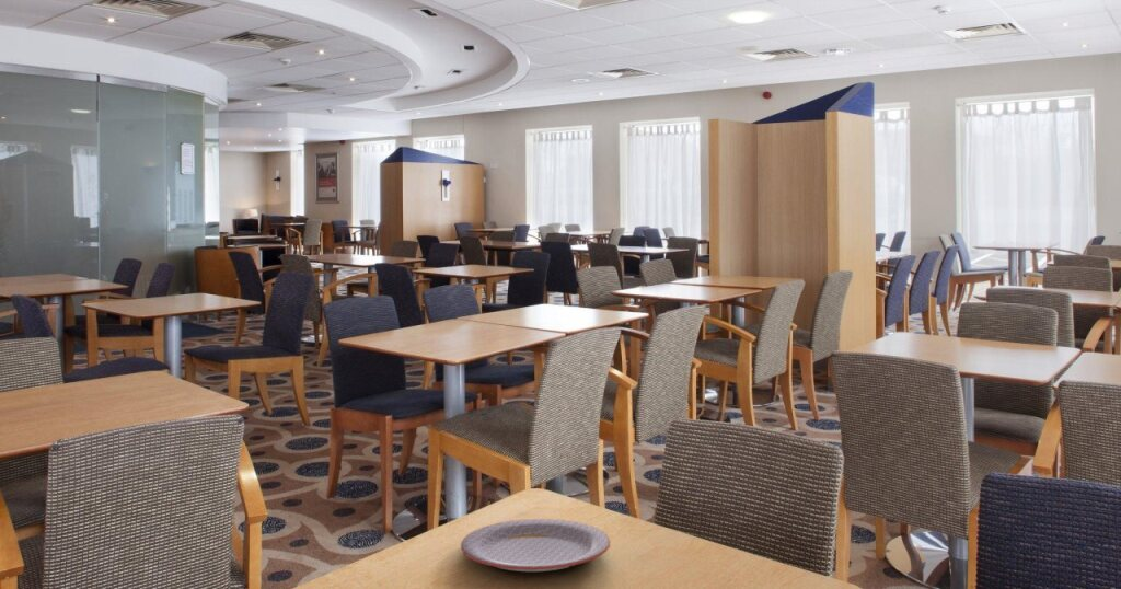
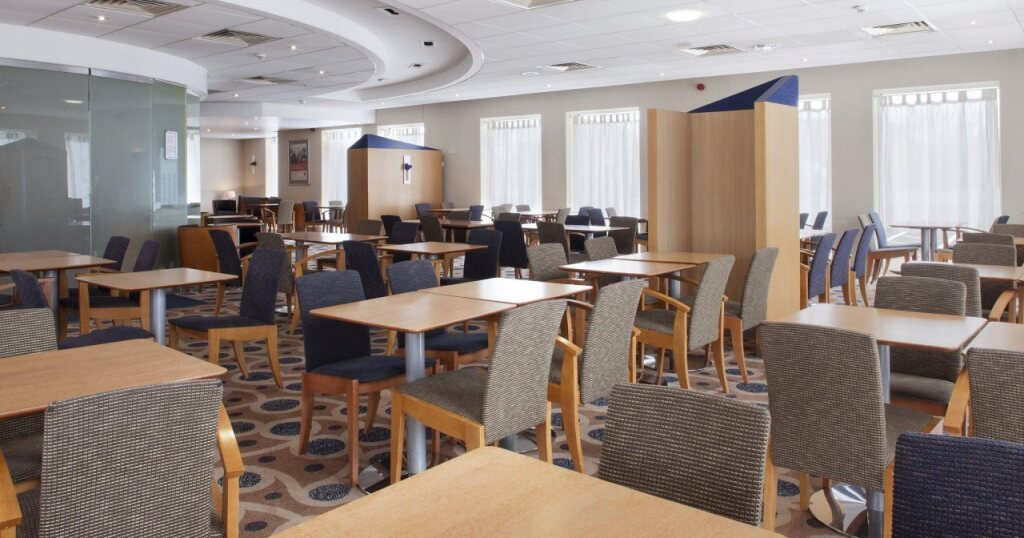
- plate (535, 546)
